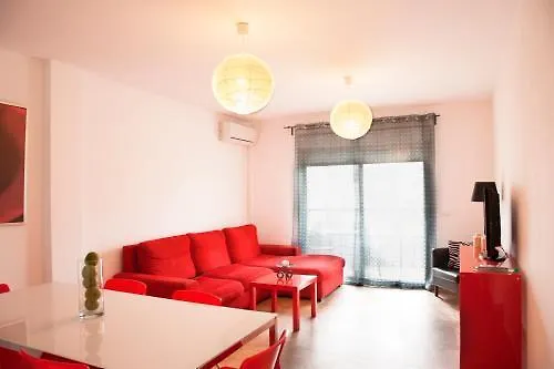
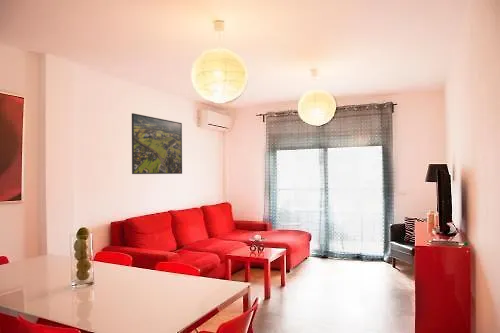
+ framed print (159, 146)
